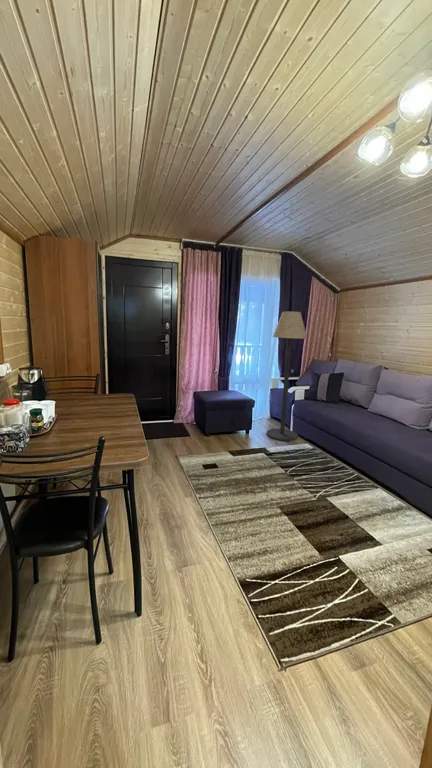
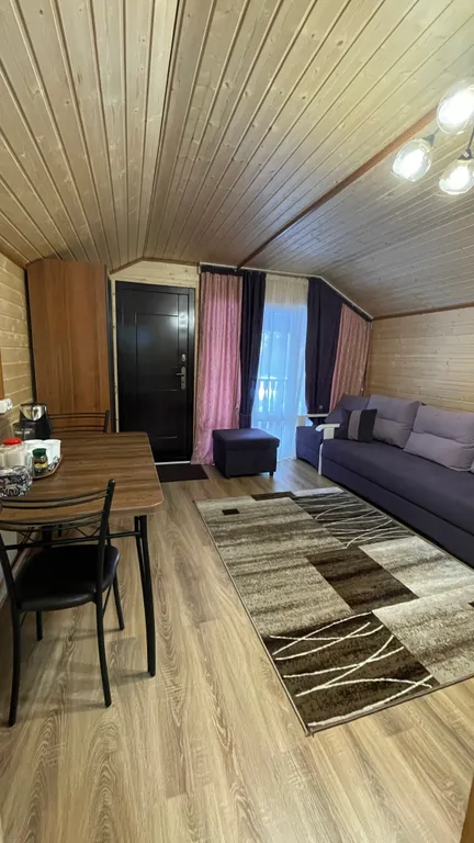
- floor lamp (286, 375)
